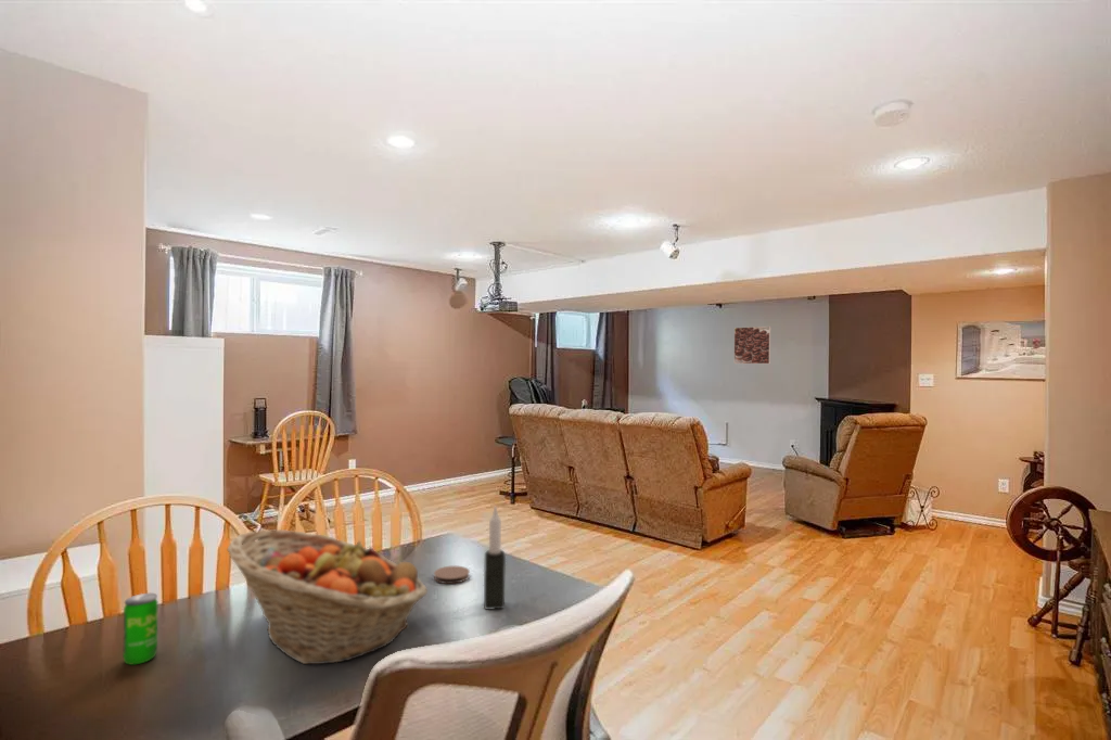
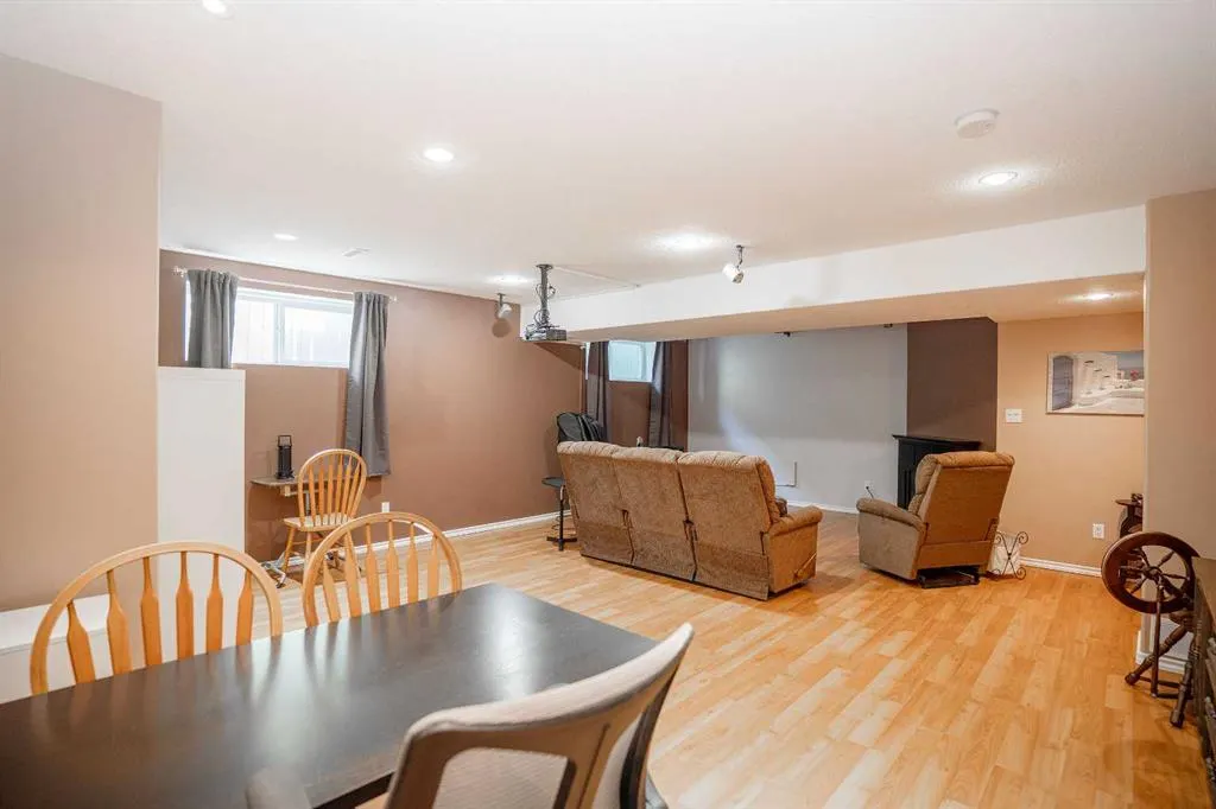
- coaster (451, 574)
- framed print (752, 345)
- beverage can (140, 628)
- fruit basket (330, 580)
- candle (495, 556)
